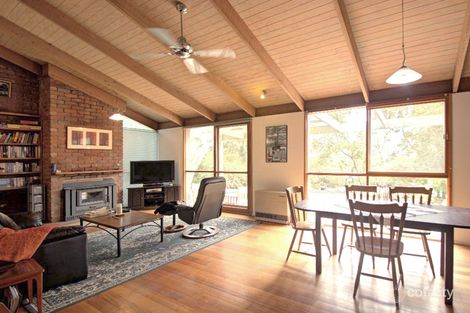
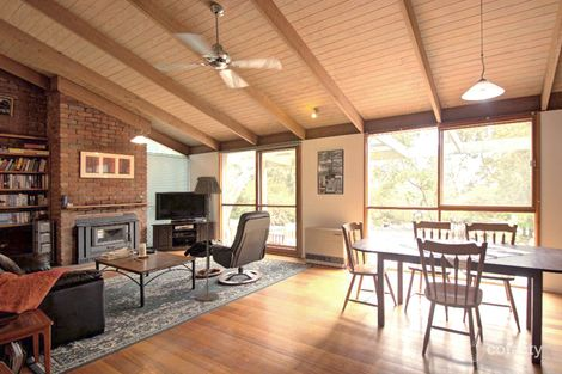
+ floor lamp (207, 237)
